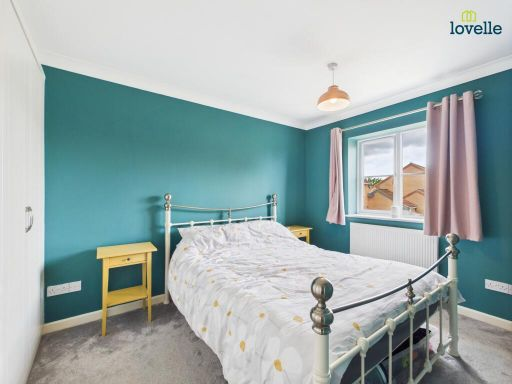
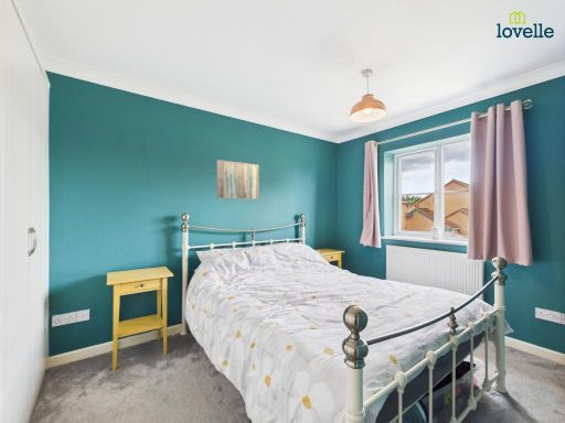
+ wall art (238, 181)
